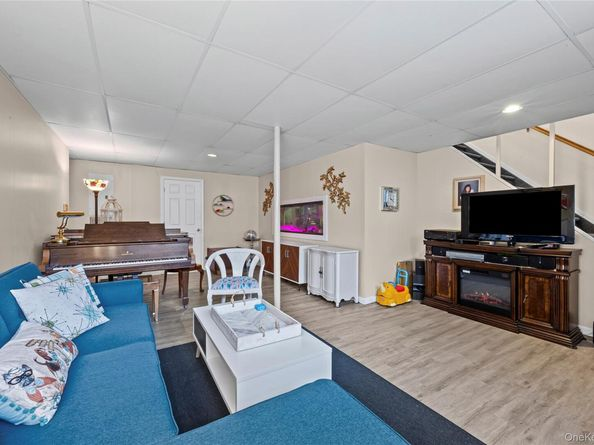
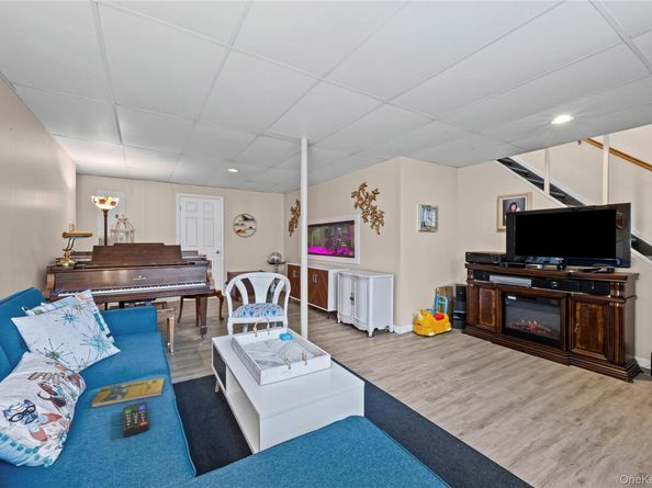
+ remote control (135, 417)
+ booklet (131, 390)
